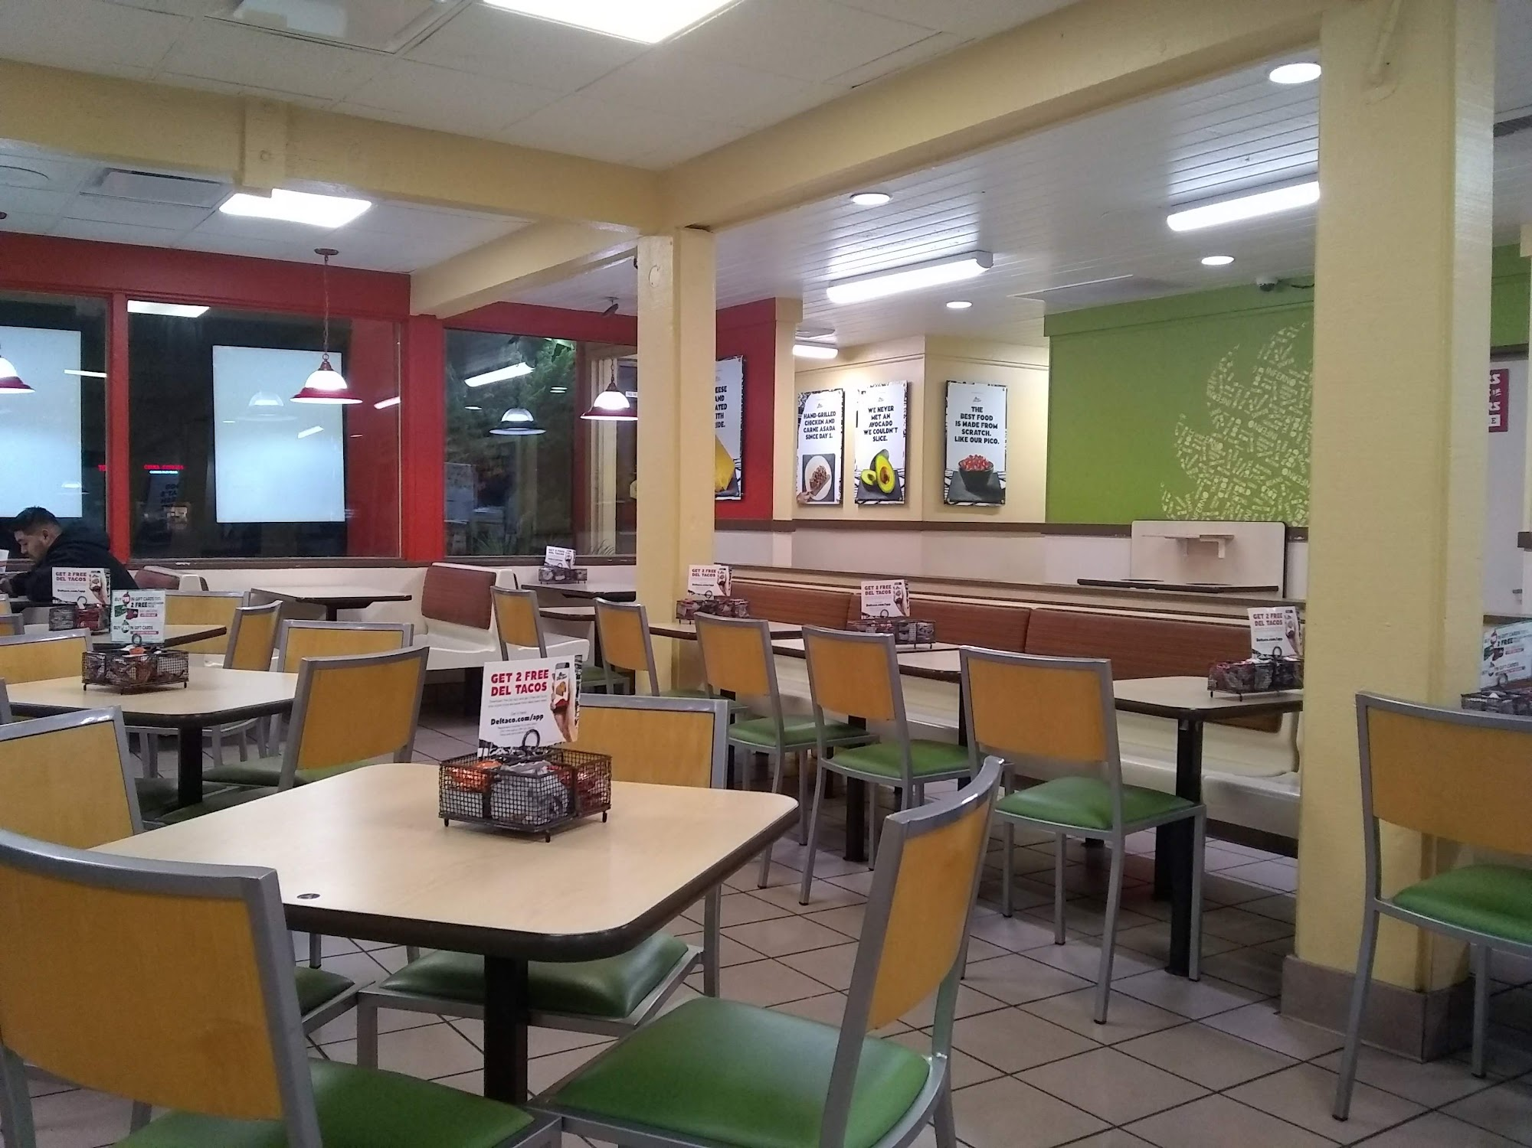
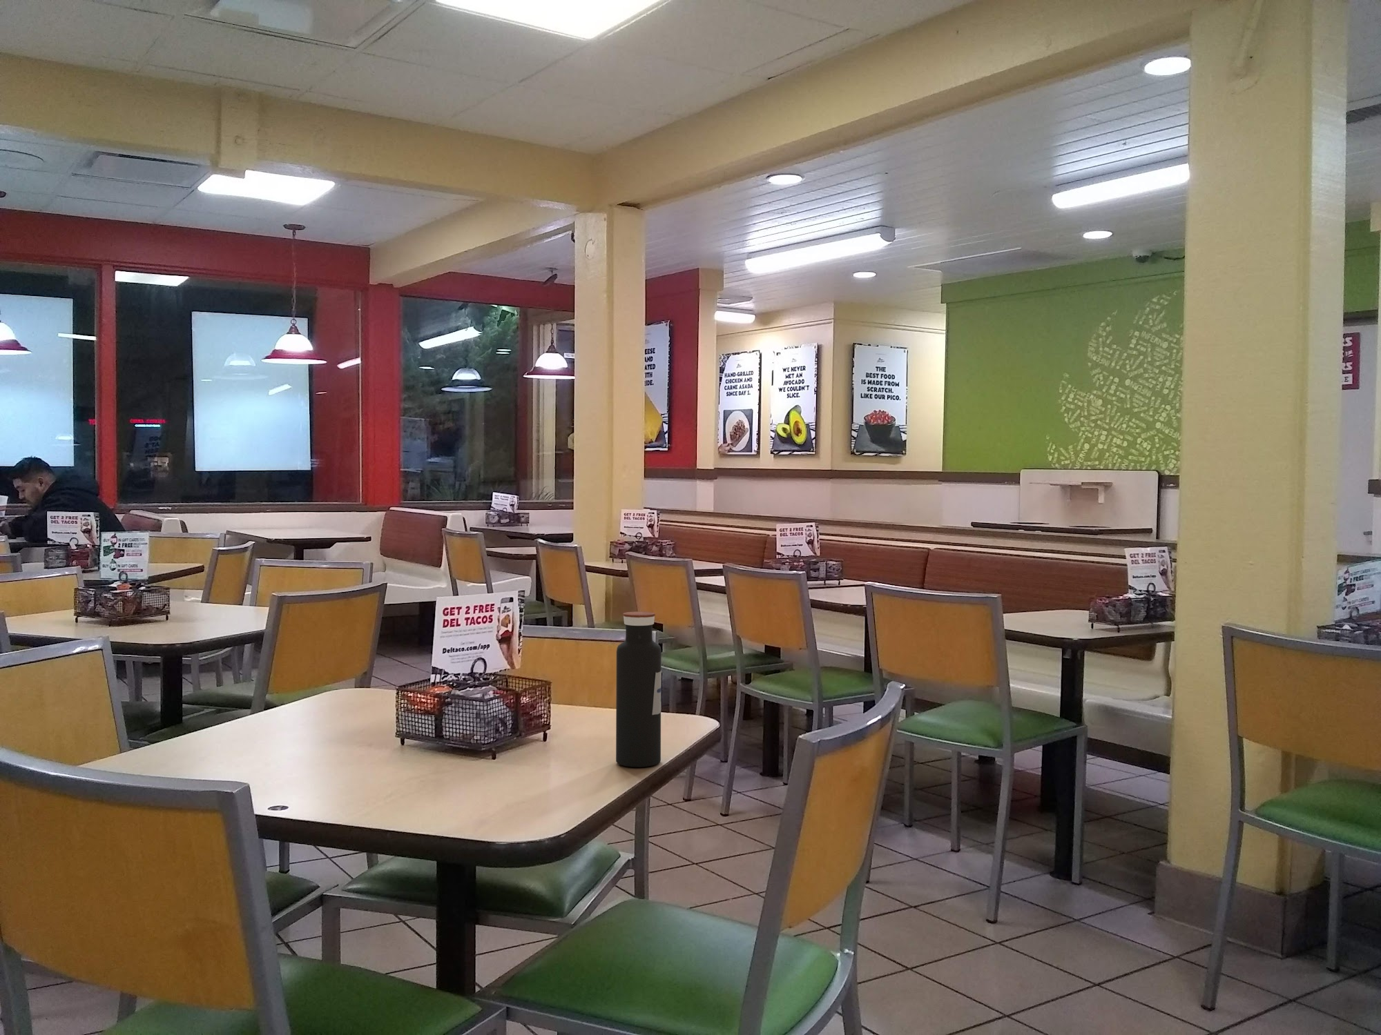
+ water bottle (638, 687)
